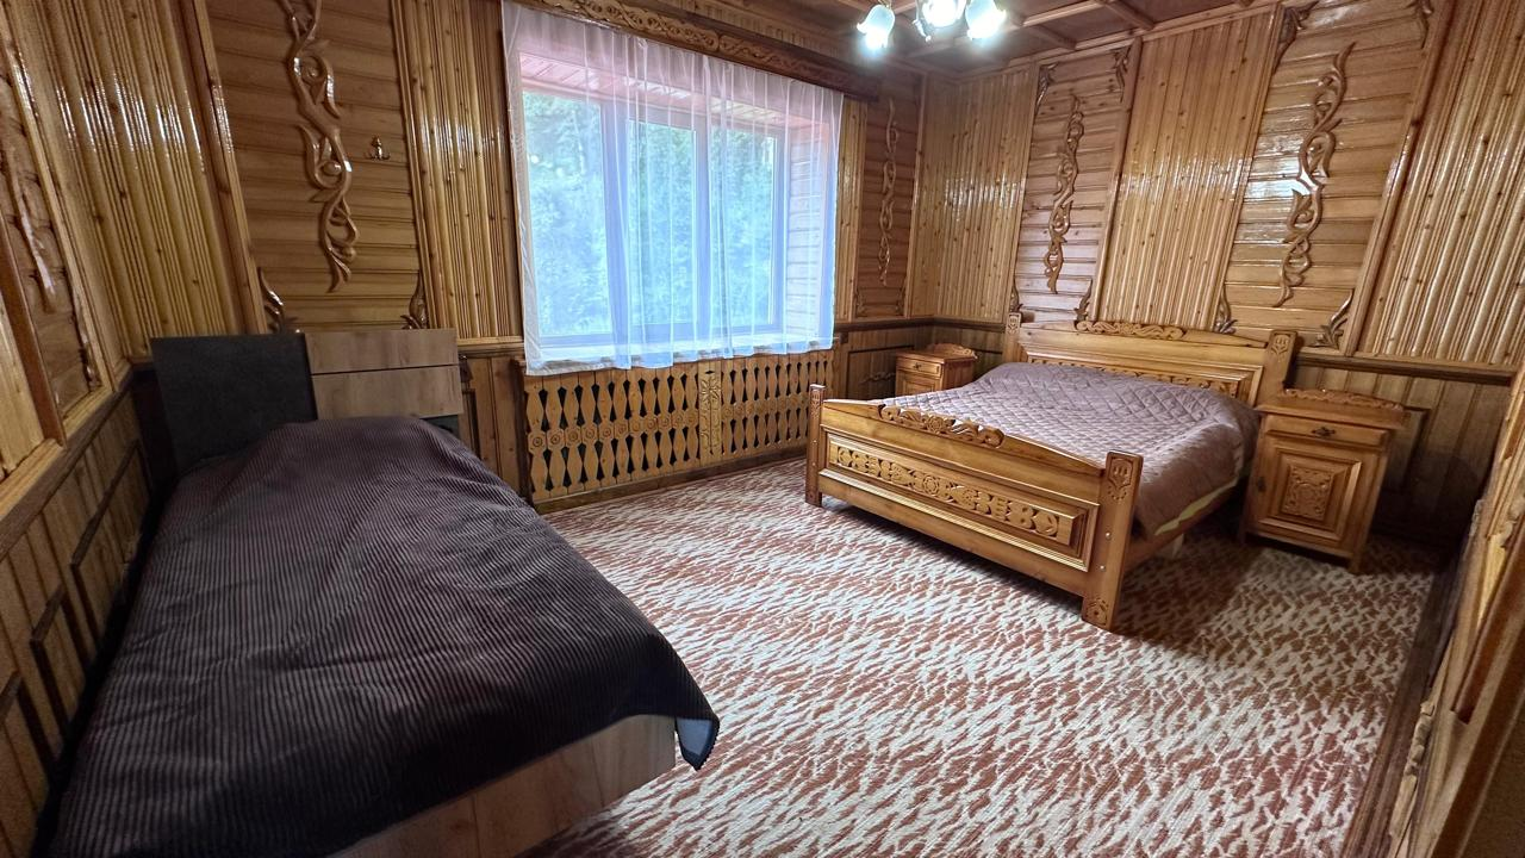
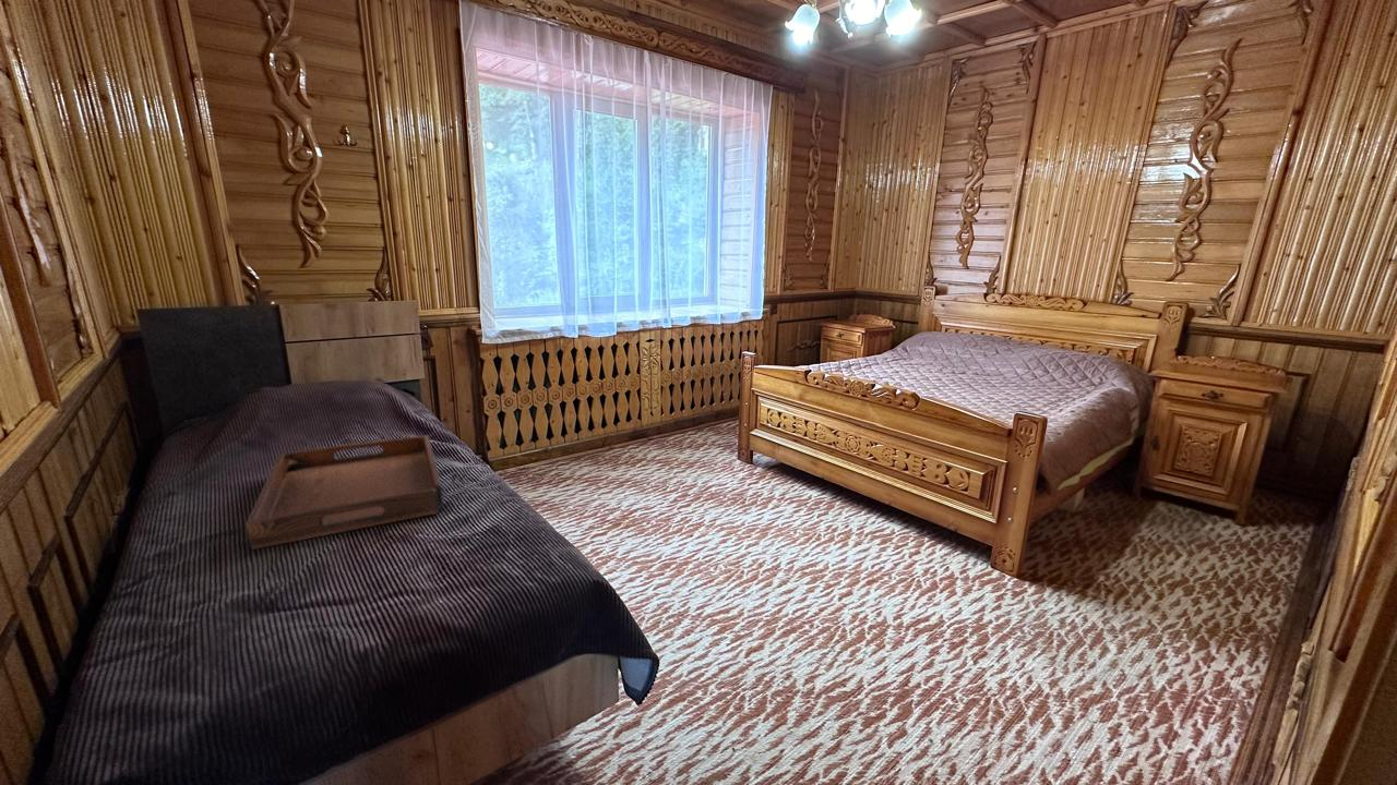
+ serving tray (356, 481)
